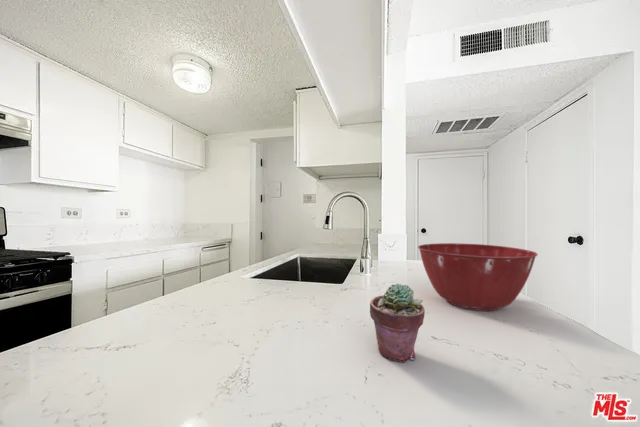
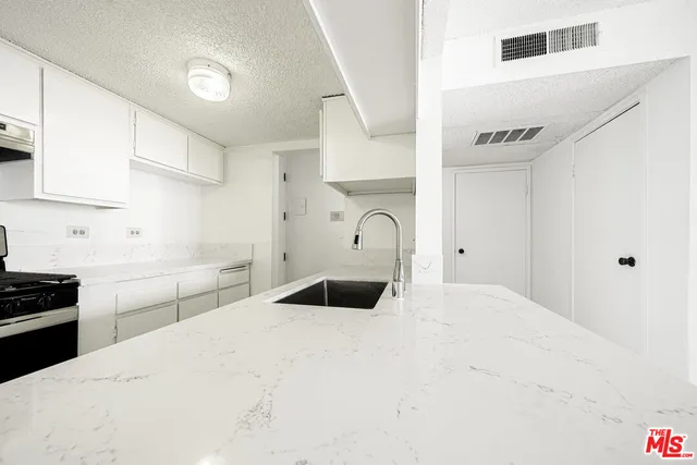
- potted succulent (396, 318)
- mixing bowl (471, 275)
